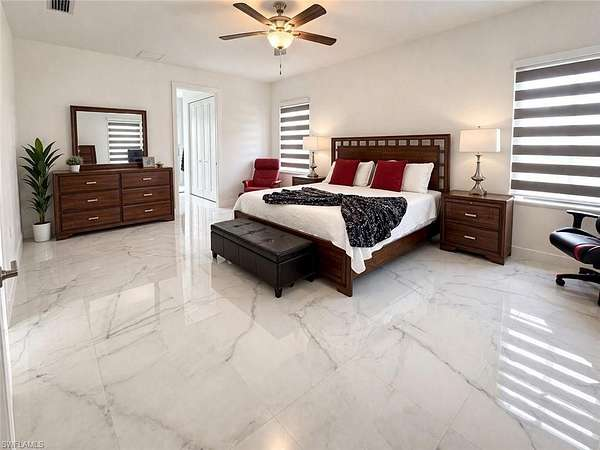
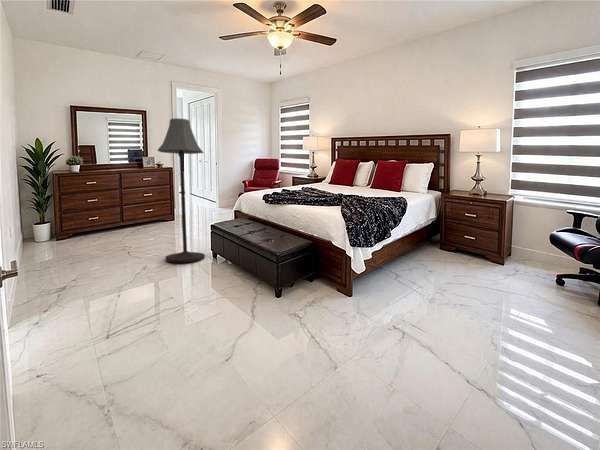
+ floor lamp (182, 190)
